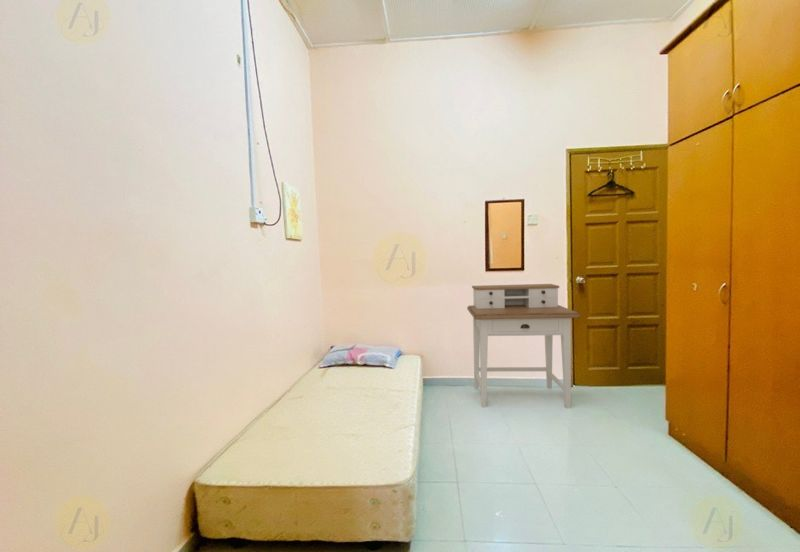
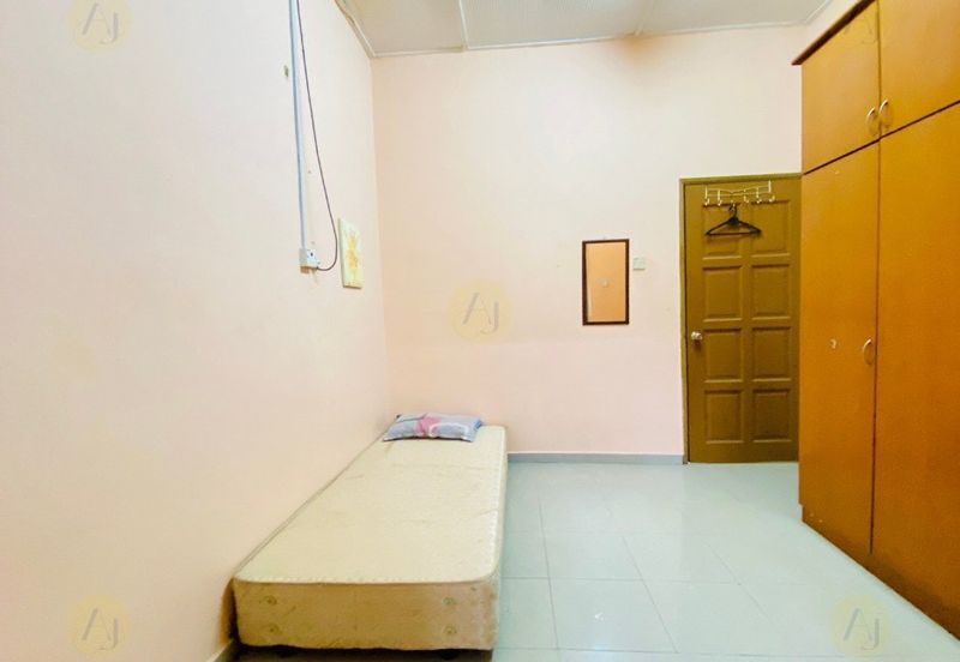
- desk (518, 335)
